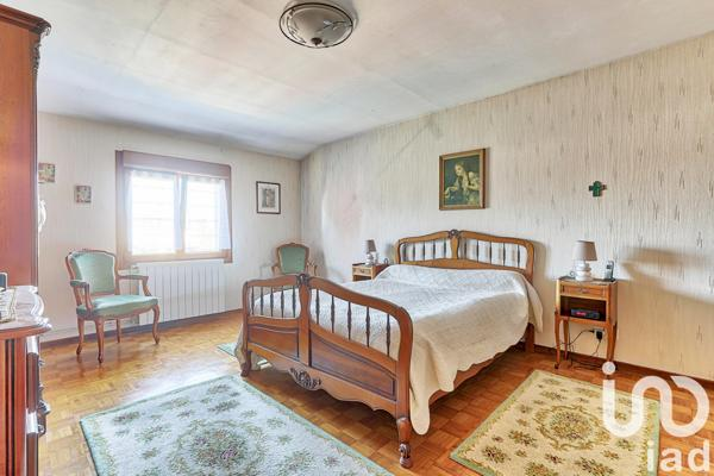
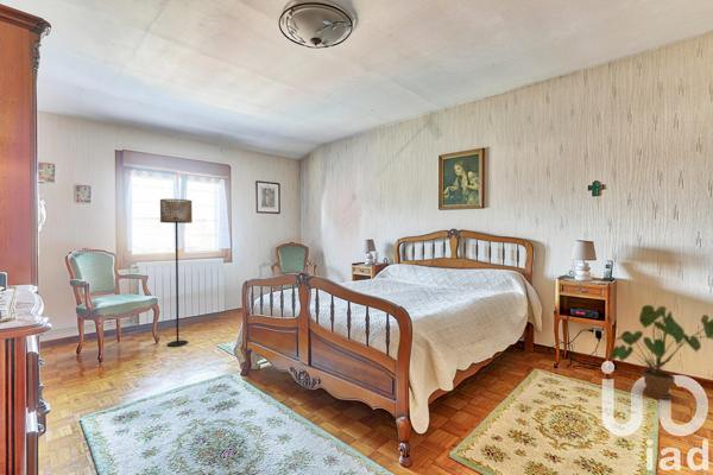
+ house plant (667, 349)
+ floor lamp (176, 272)
